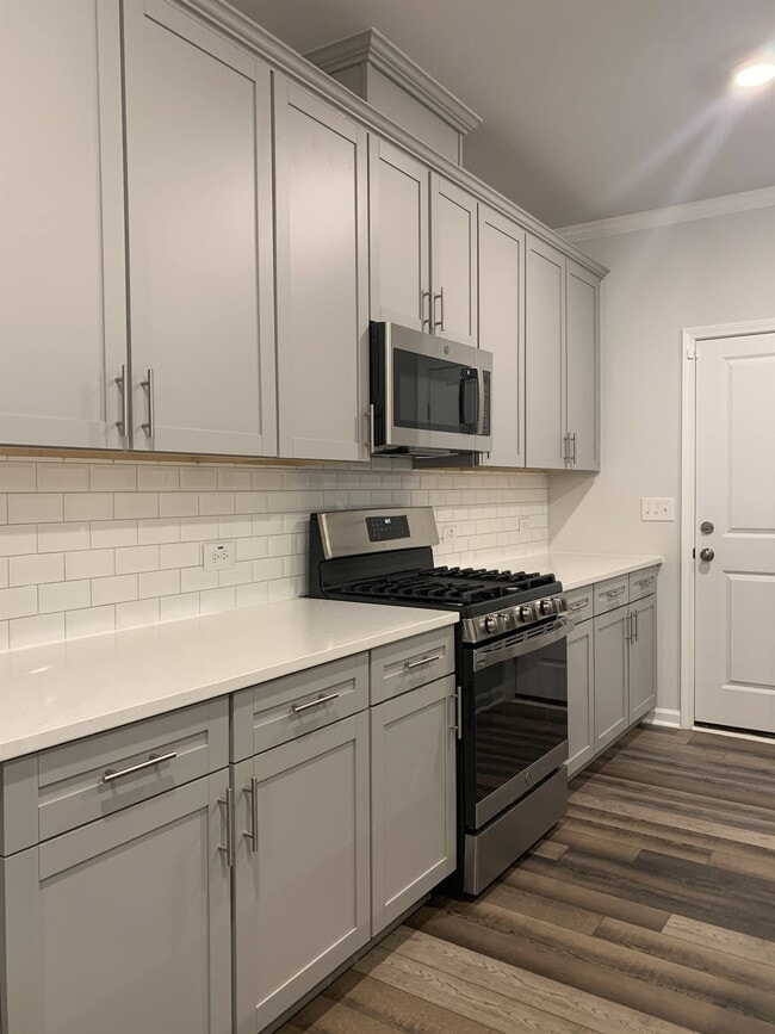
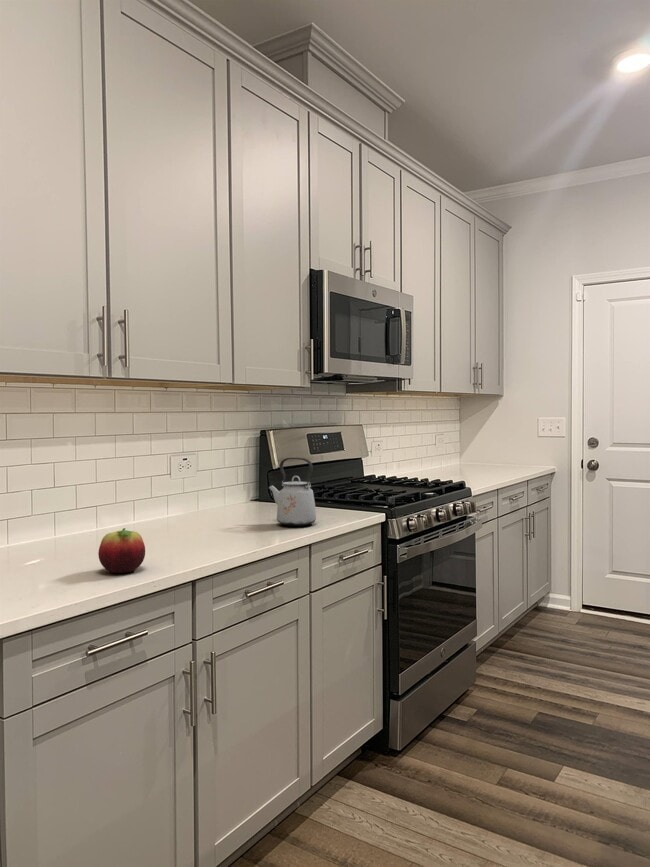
+ kettle (290, 490)
+ fruit (122, 549)
